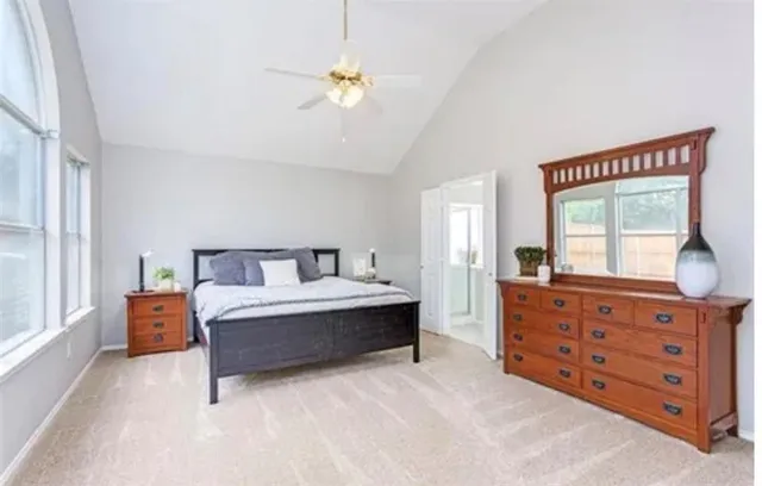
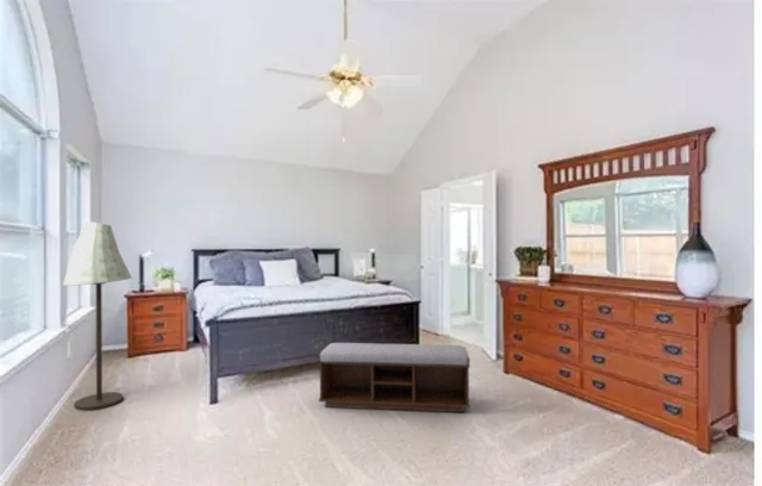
+ bench (394, 374)
+ floor lamp (99, 311)
